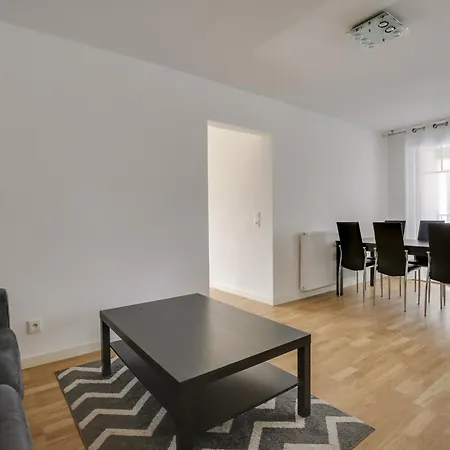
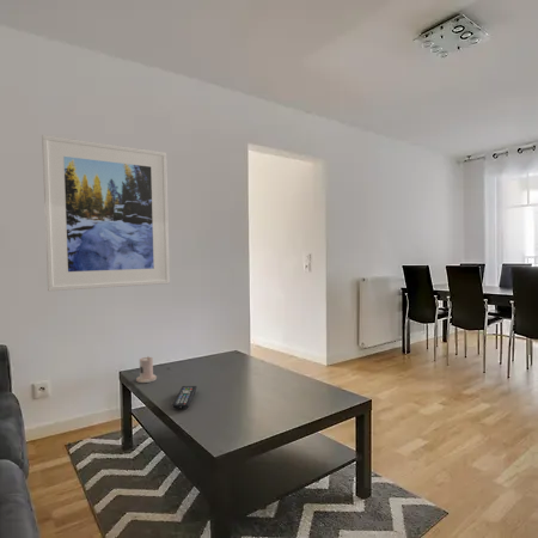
+ remote control (185, 396)
+ candle (146, 367)
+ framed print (111, 215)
